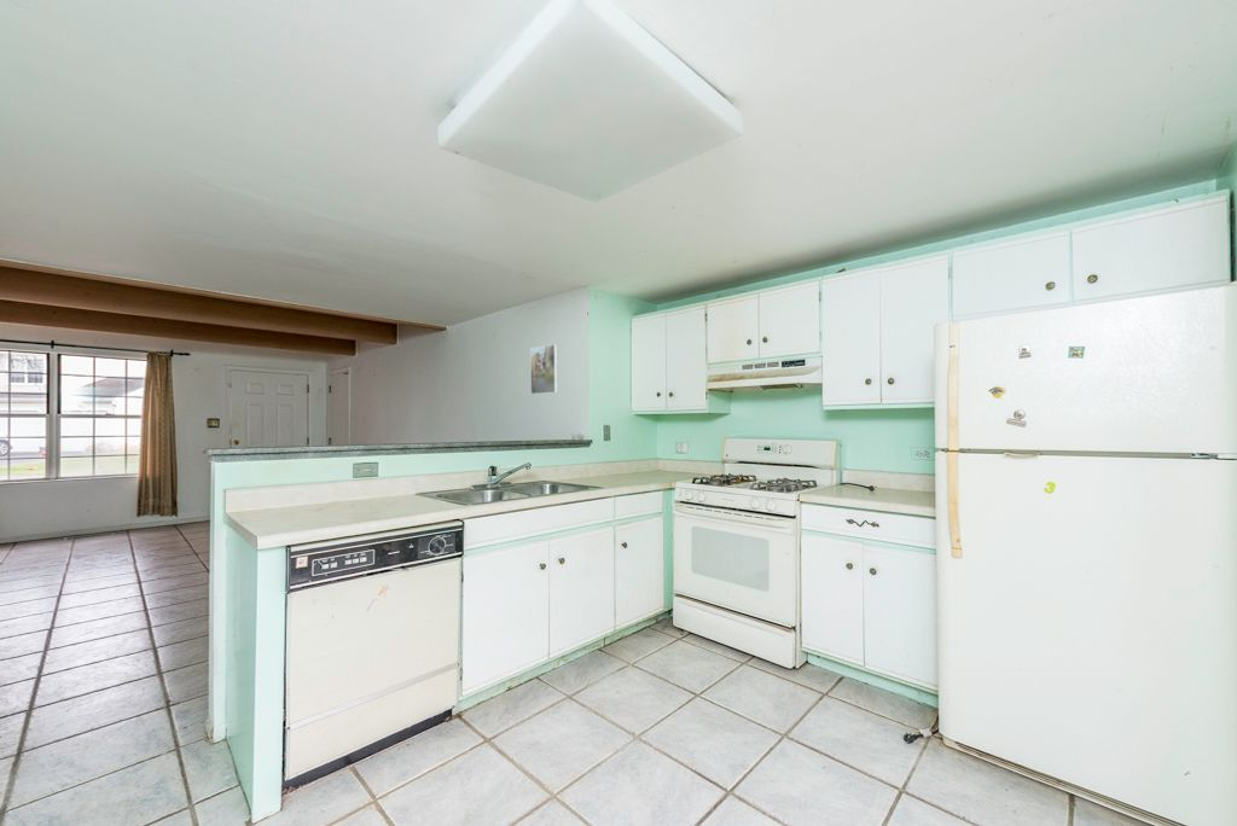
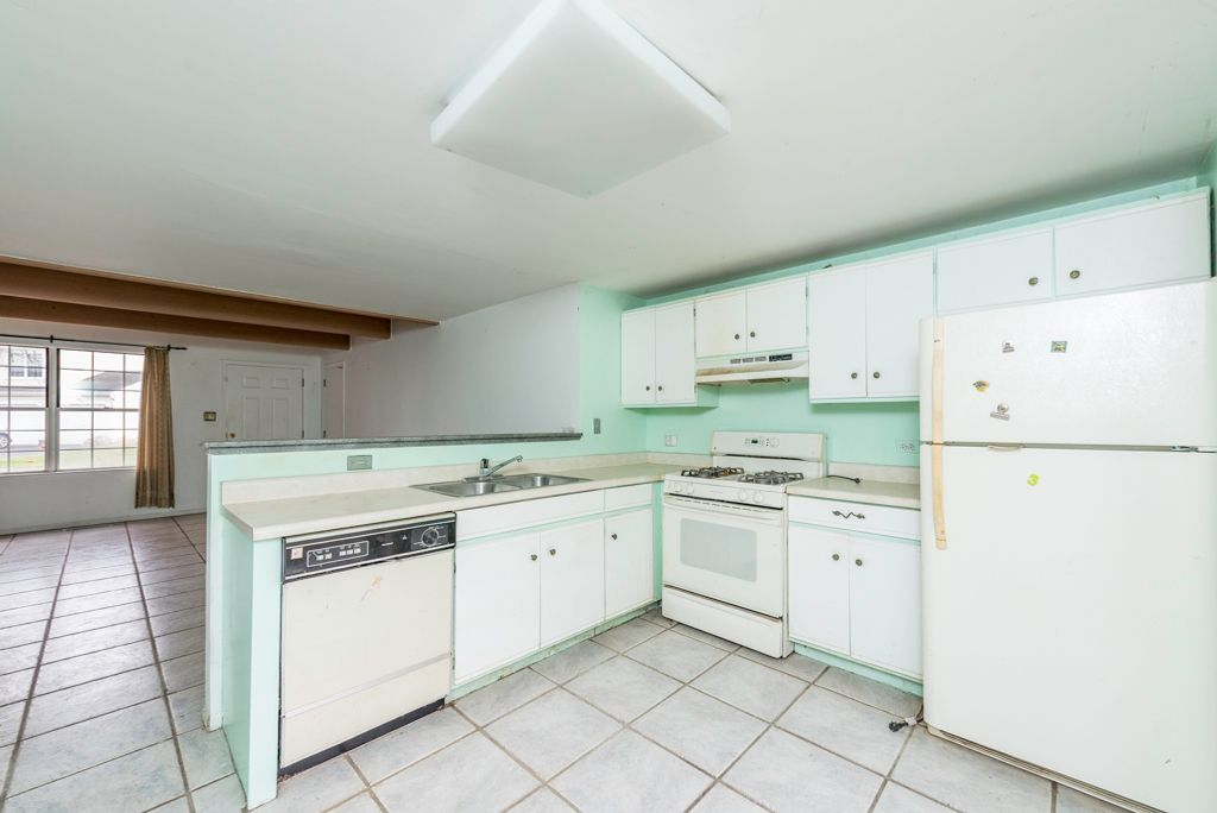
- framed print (544, 370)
